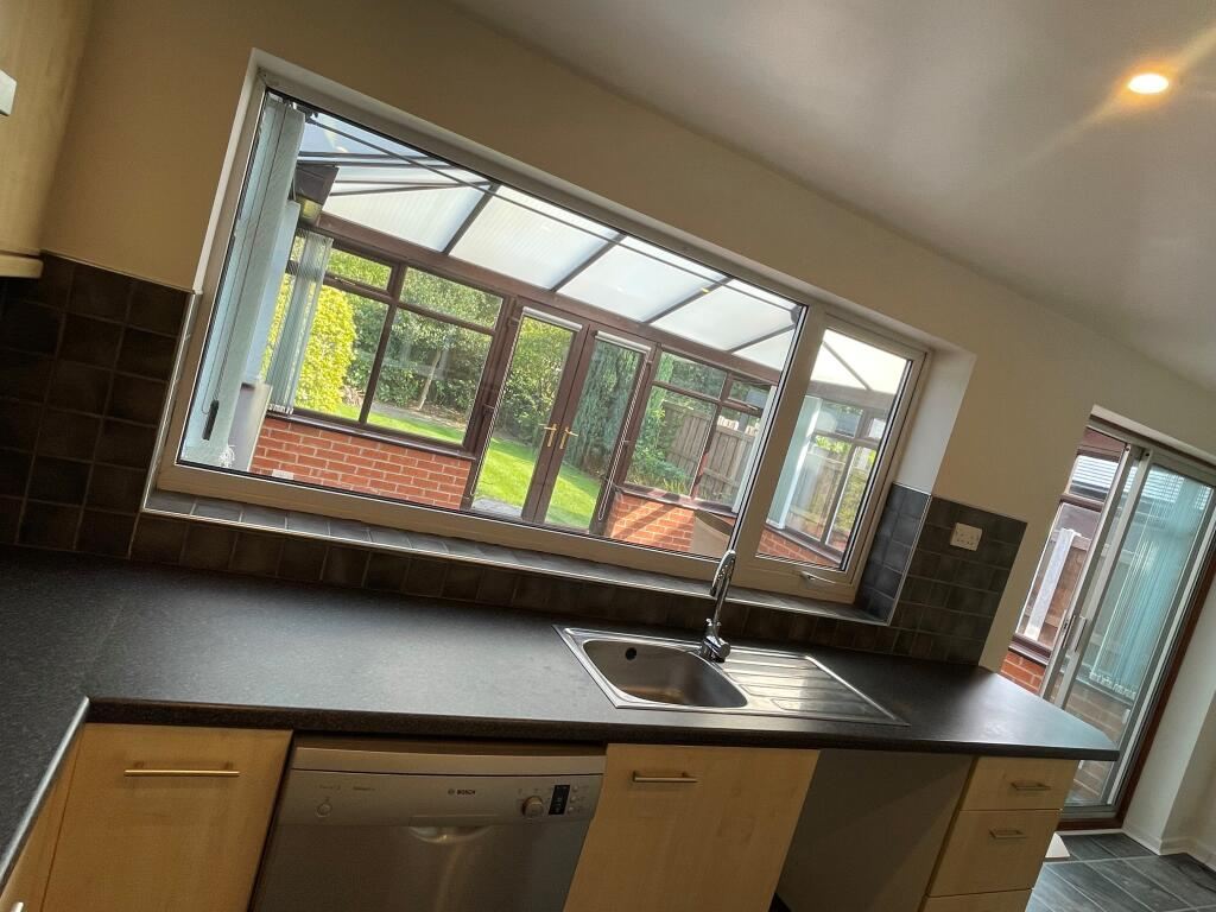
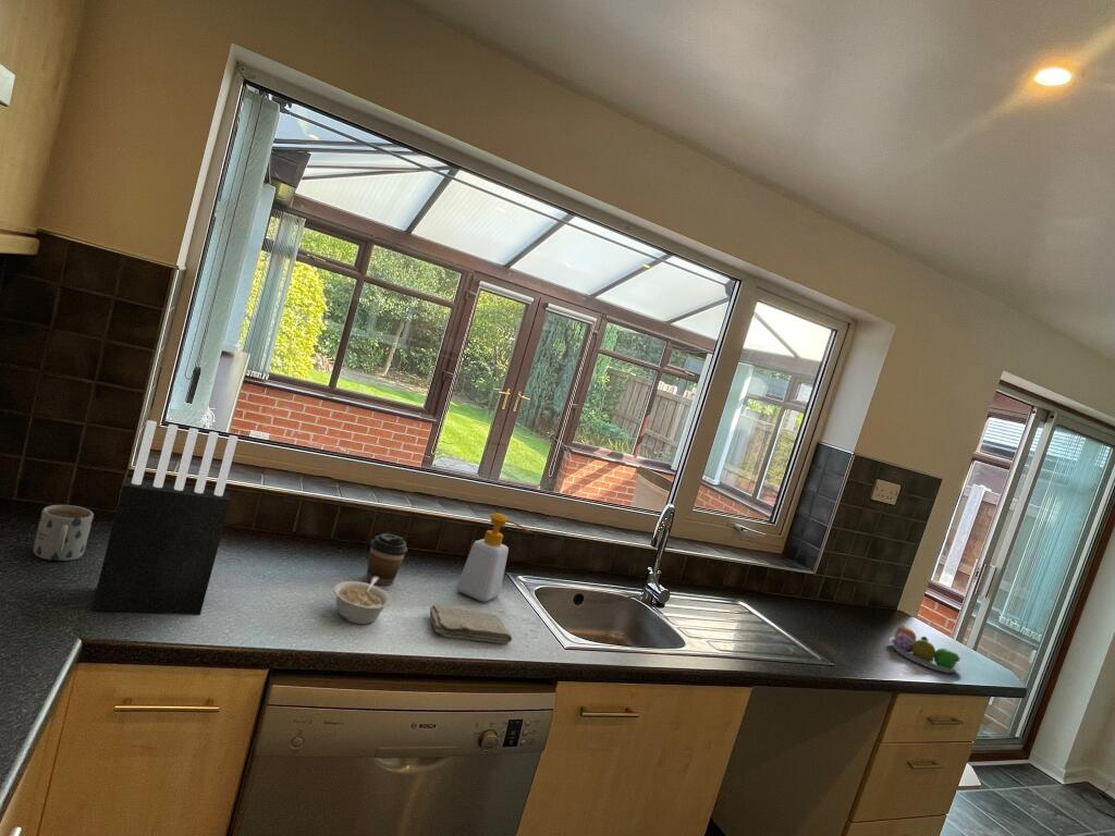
+ legume (359, 601)
+ mug (62, 534)
+ coffee cup (385, 556)
+ knife block (171, 512)
+ soap bottle (495, 556)
+ washcloth (469, 623)
+ fruit bowl (928, 648)
